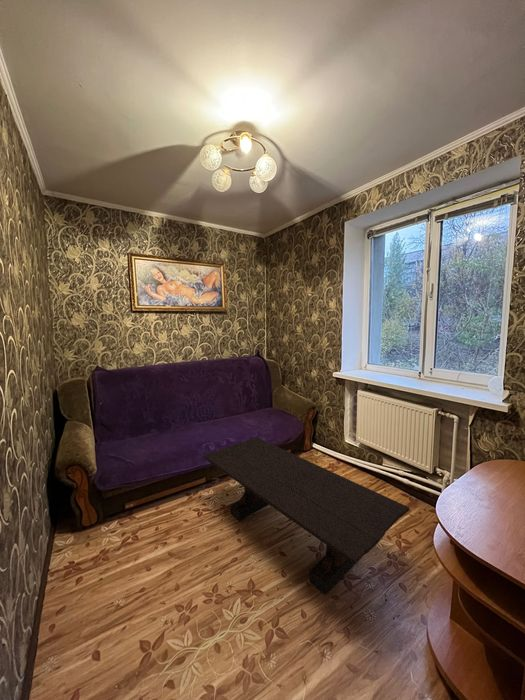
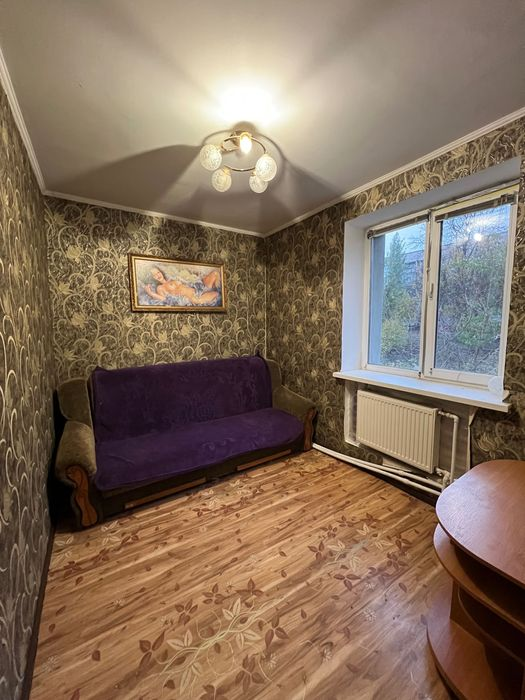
- coffee table (288, 505)
